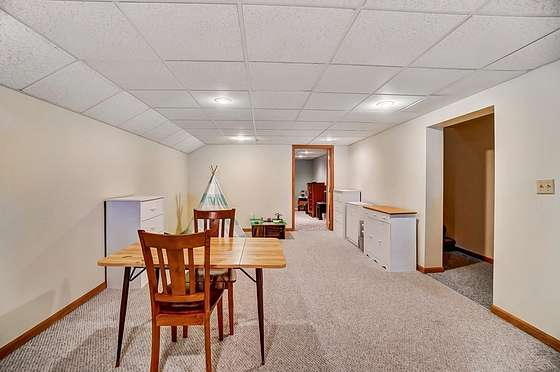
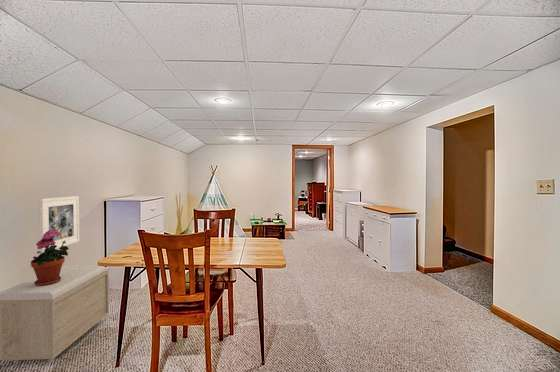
+ potted plant (49, 255)
+ storage bench (59, 308)
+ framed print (61, 222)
